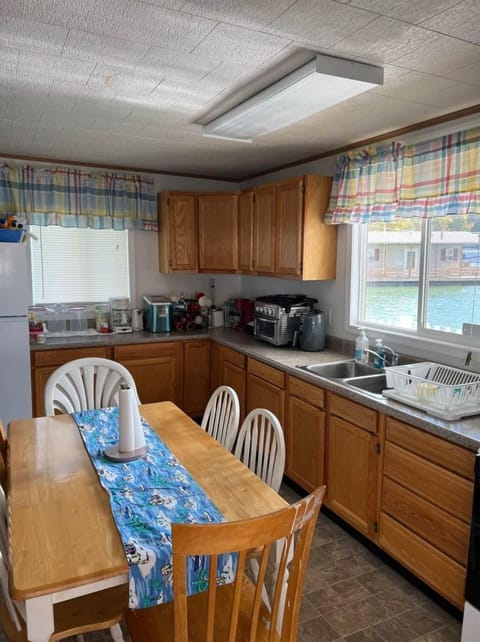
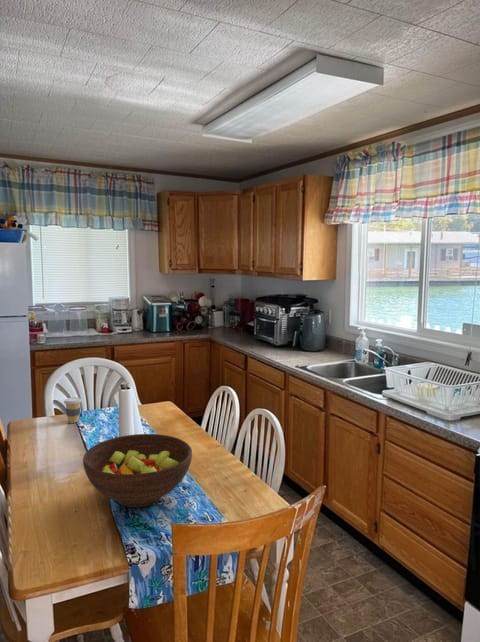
+ fruit bowl (139, 475)
+ coffee cup (73, 410)
